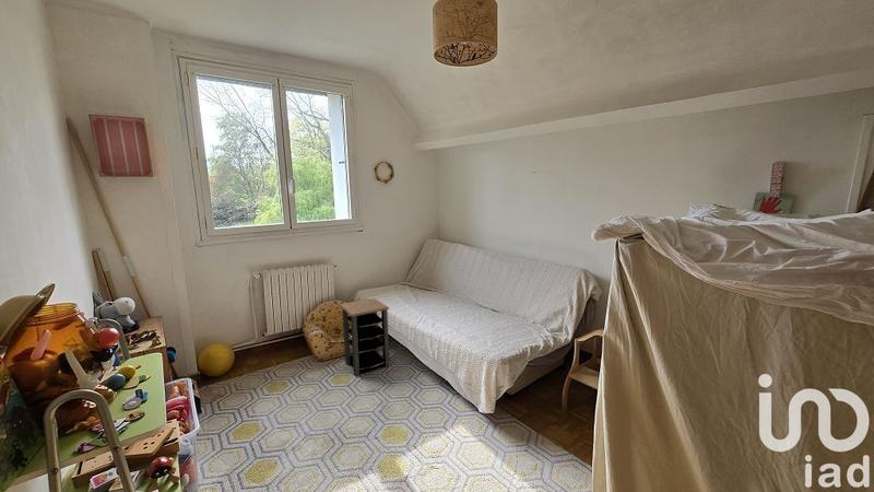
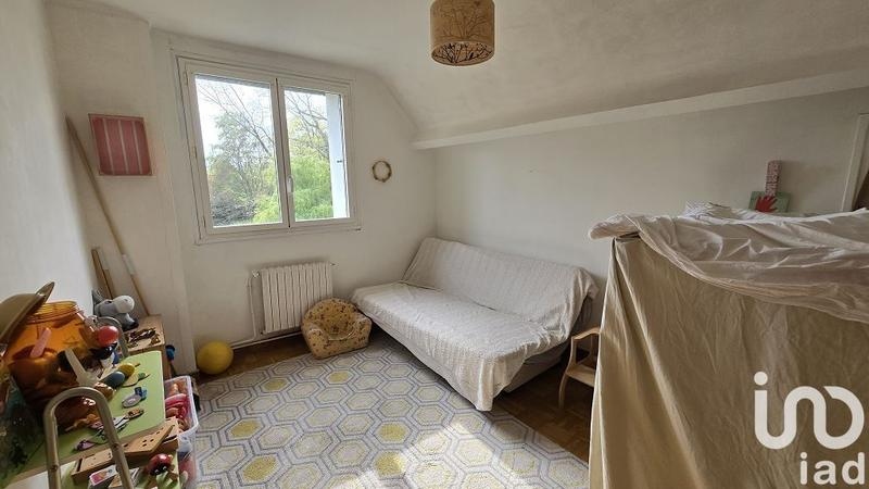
- side table (365, 335)
